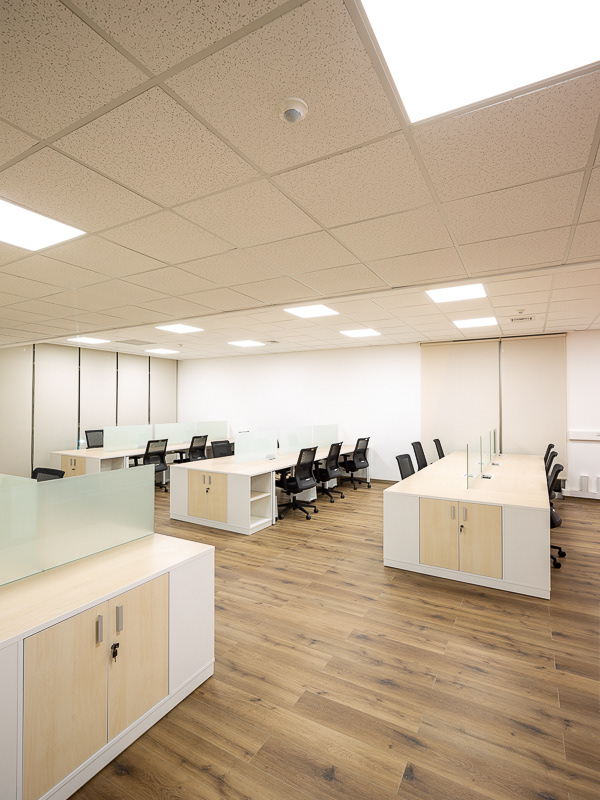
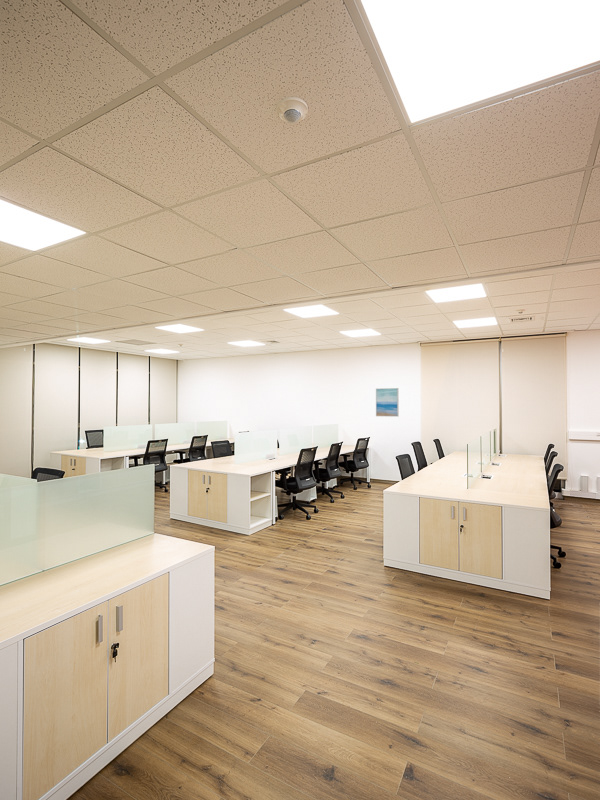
+ wall art (387, 402)
